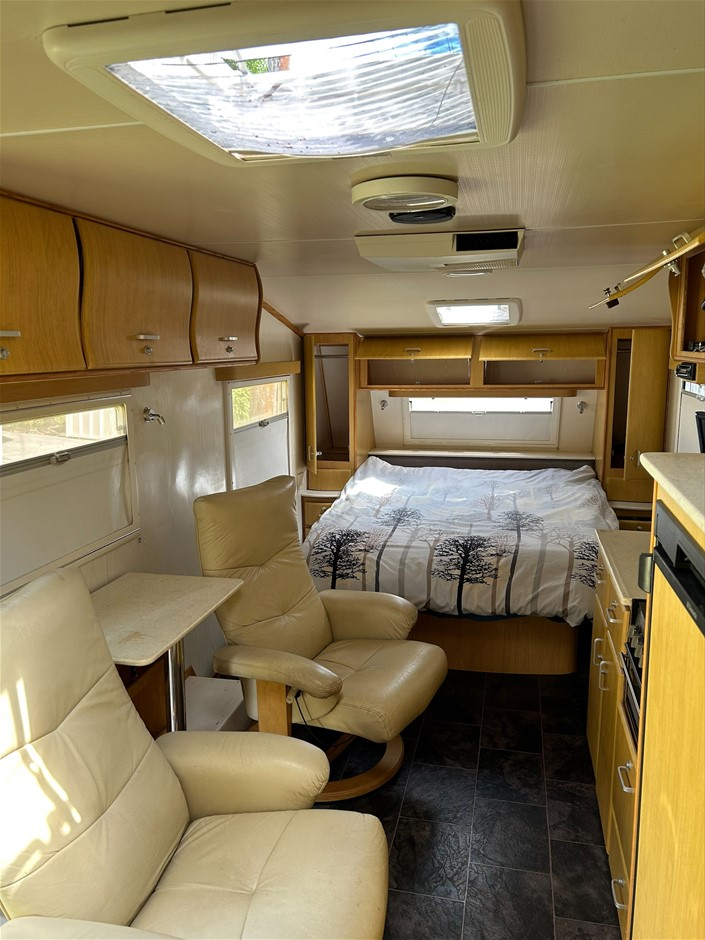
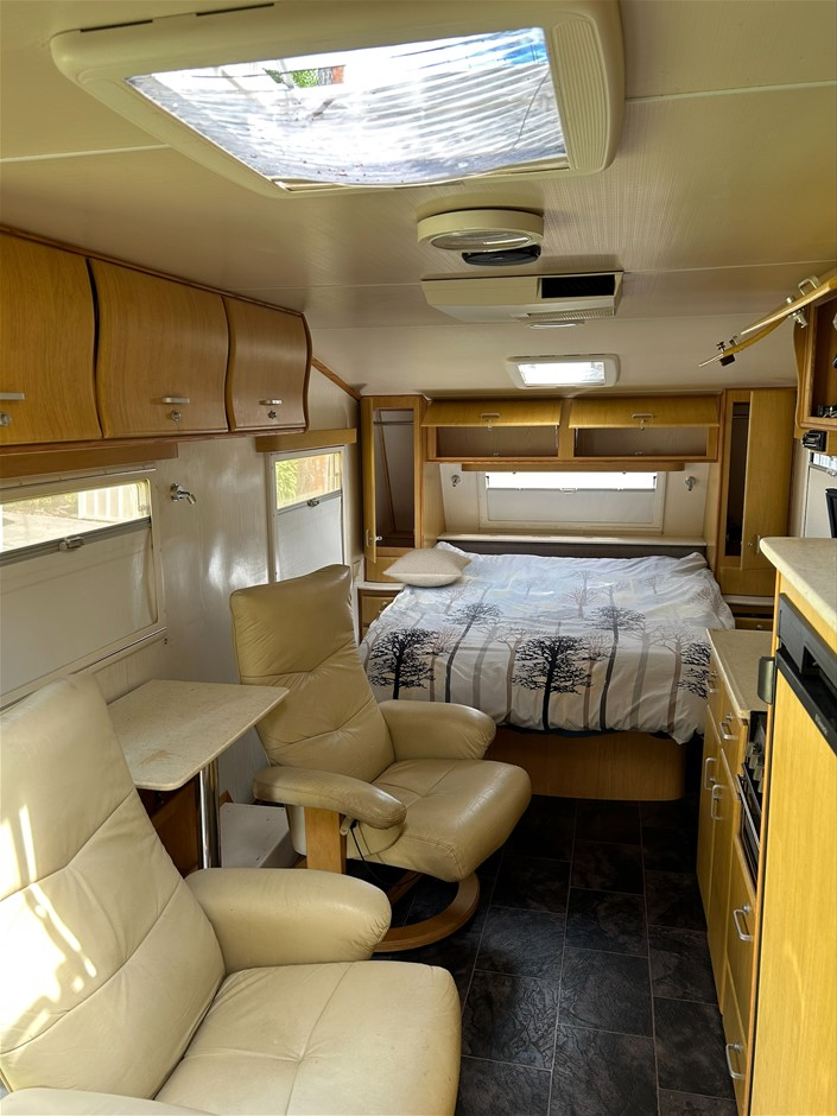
+ pillow (429, 565)
